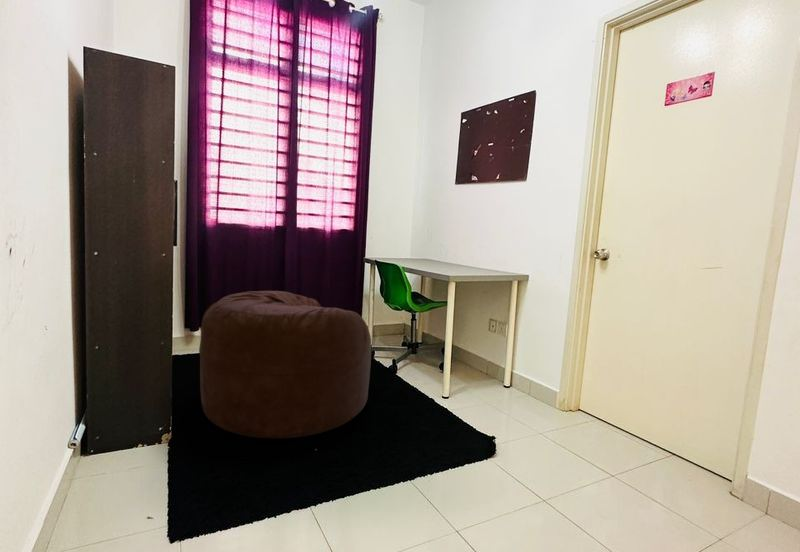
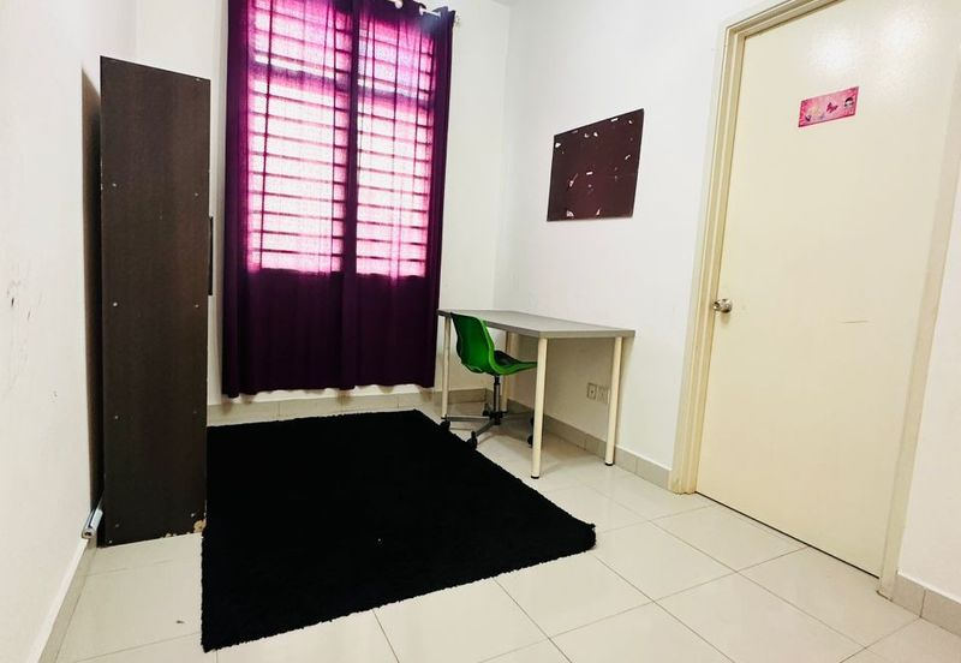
- bean bag chair (289, 350)
